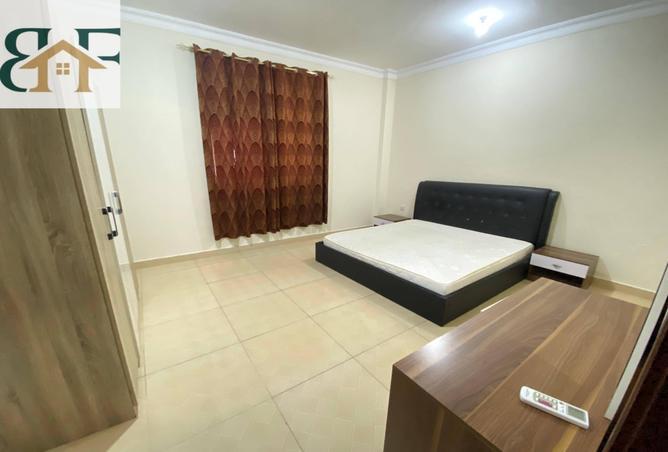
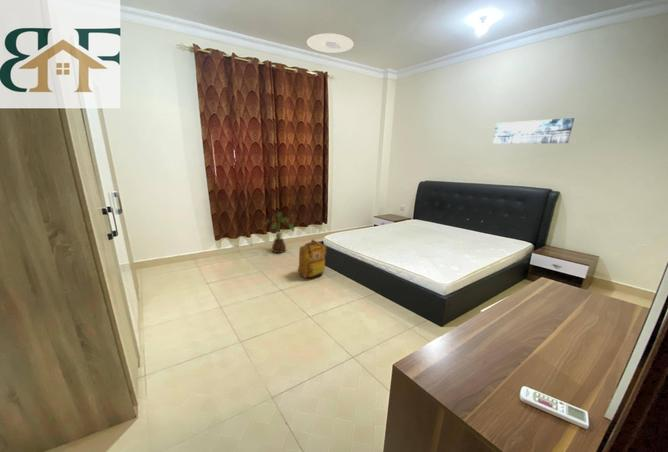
+ backpack (312, 257)
+ house plant (281, 233)
+ ceiling light (330, 41)
+ wall art (529, 132)
